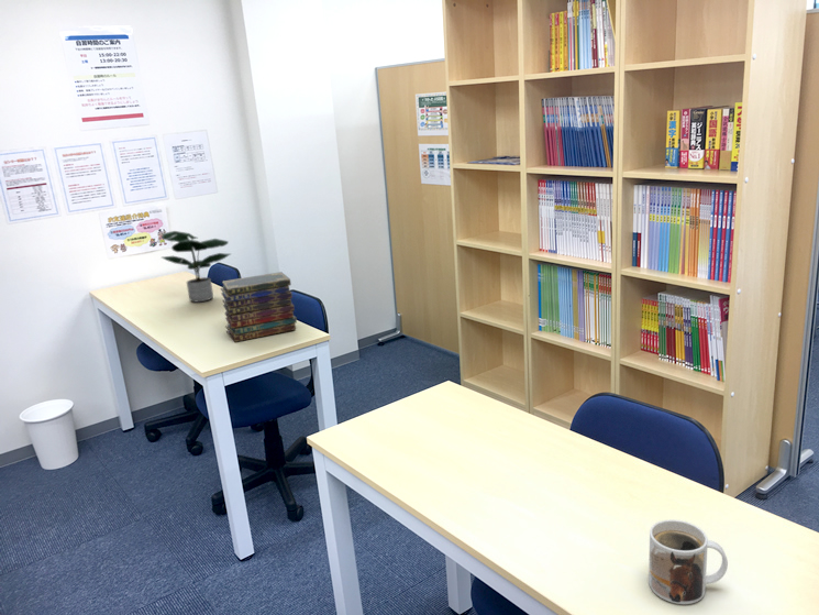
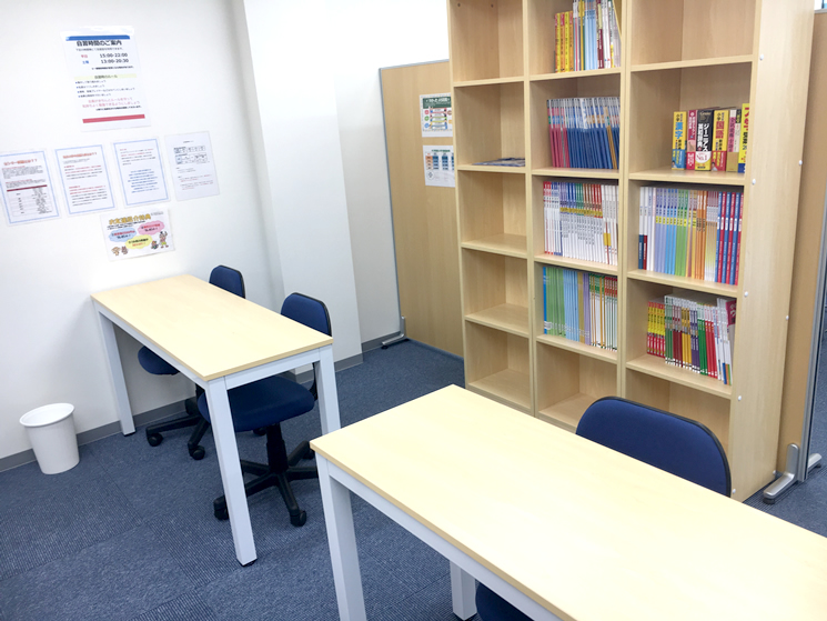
- potted plant (198, 264)
- mug (684, 562)
- book stack (258, 305)
